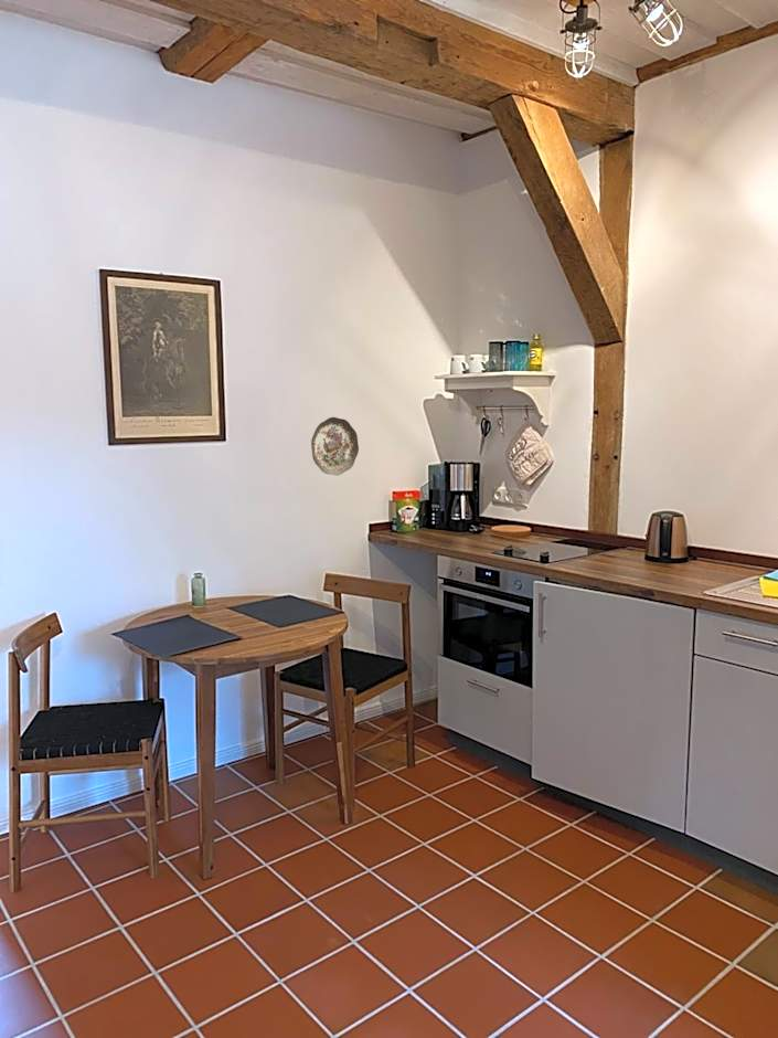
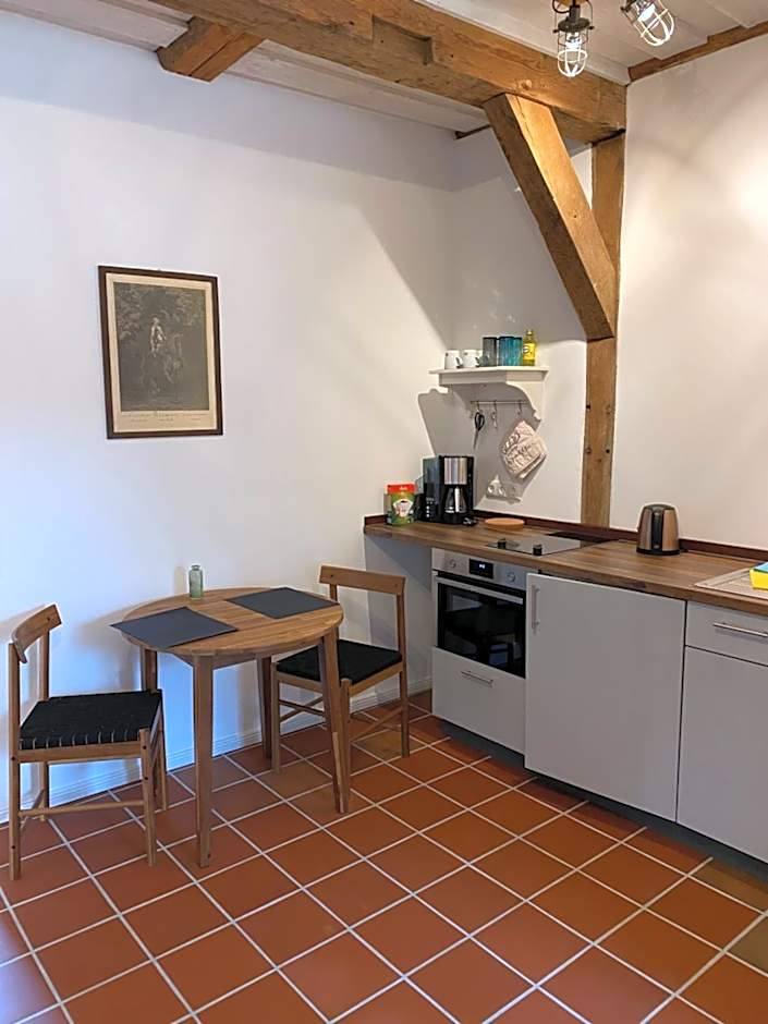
- decorative plate (333, 446)
